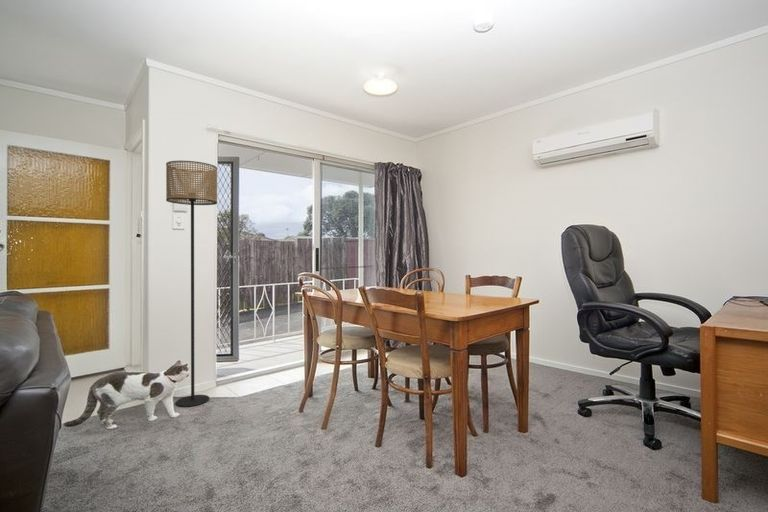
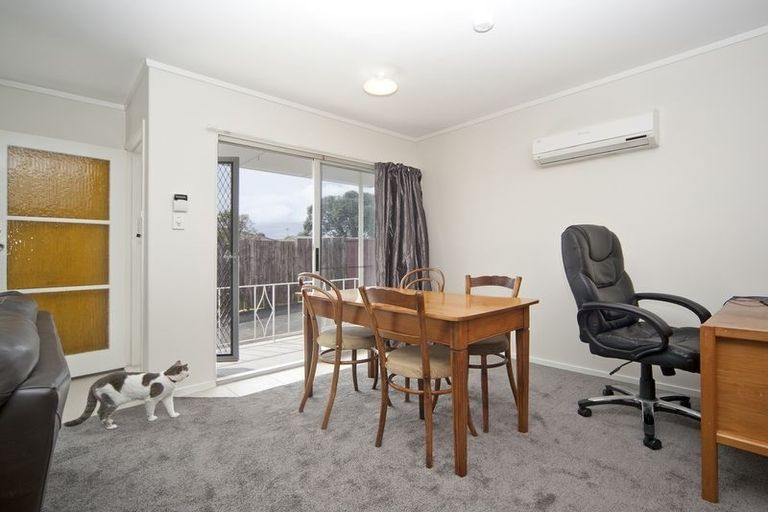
- floor lamp (192, 283)
